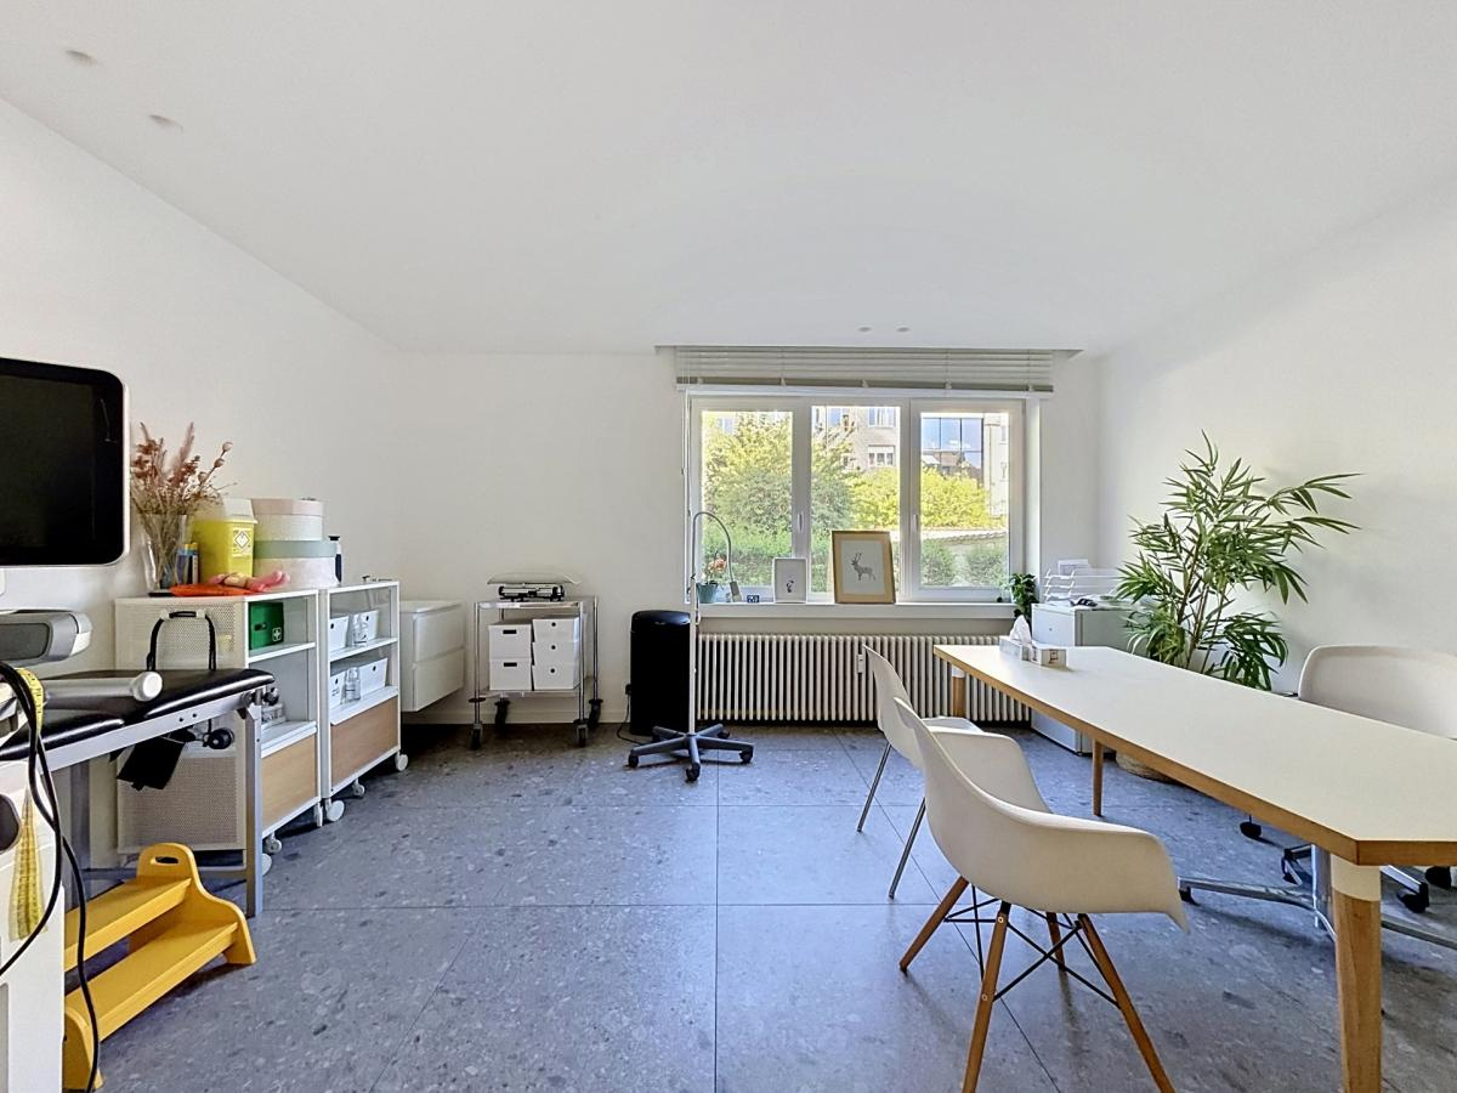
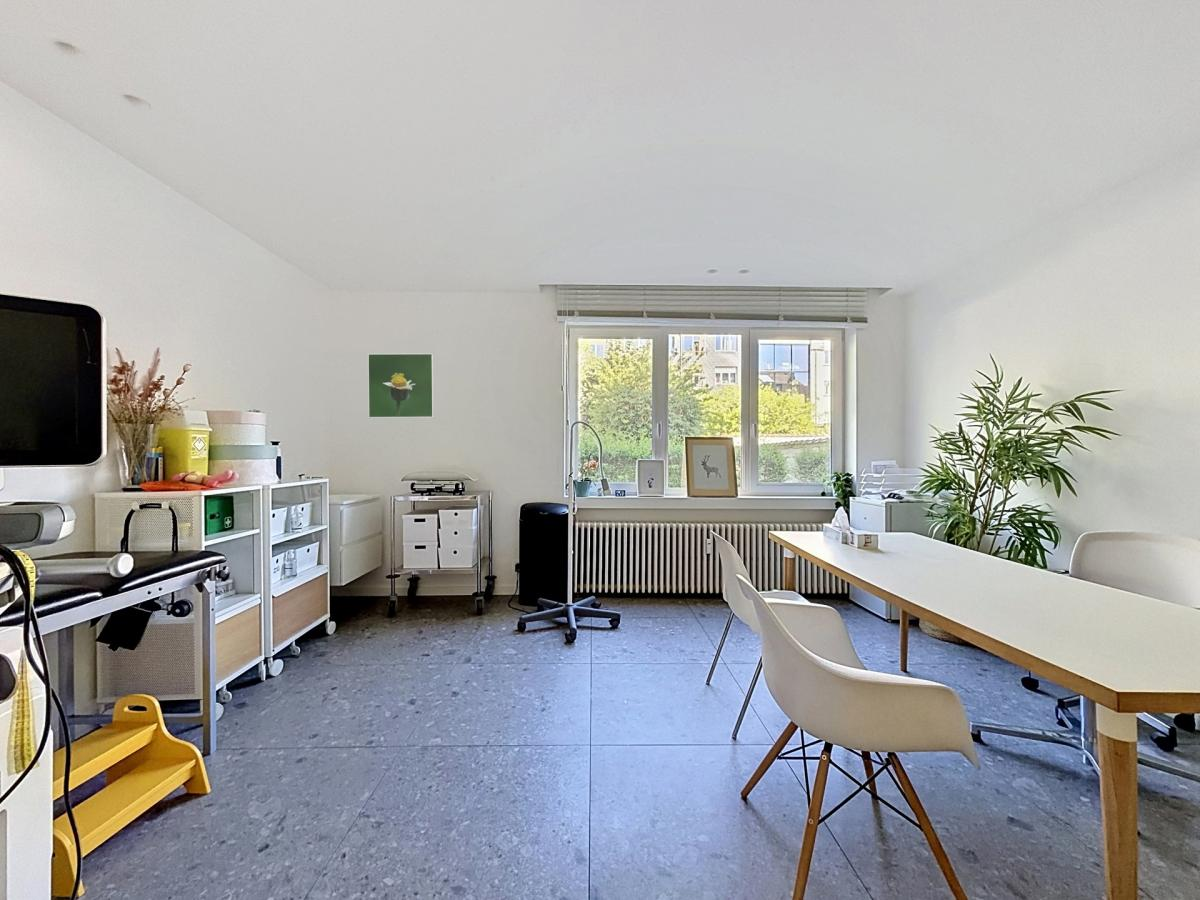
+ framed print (401, 385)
